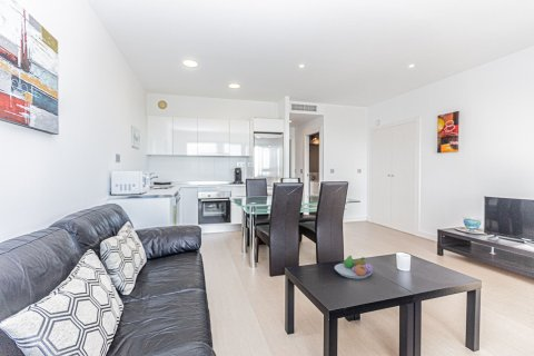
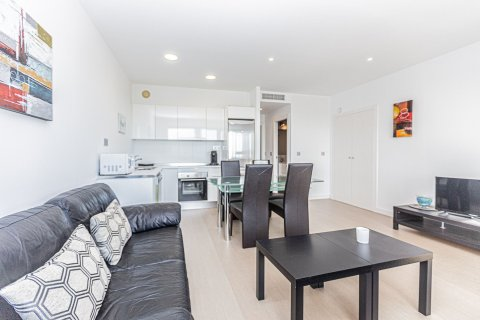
- fruit bowl (353, 265)
